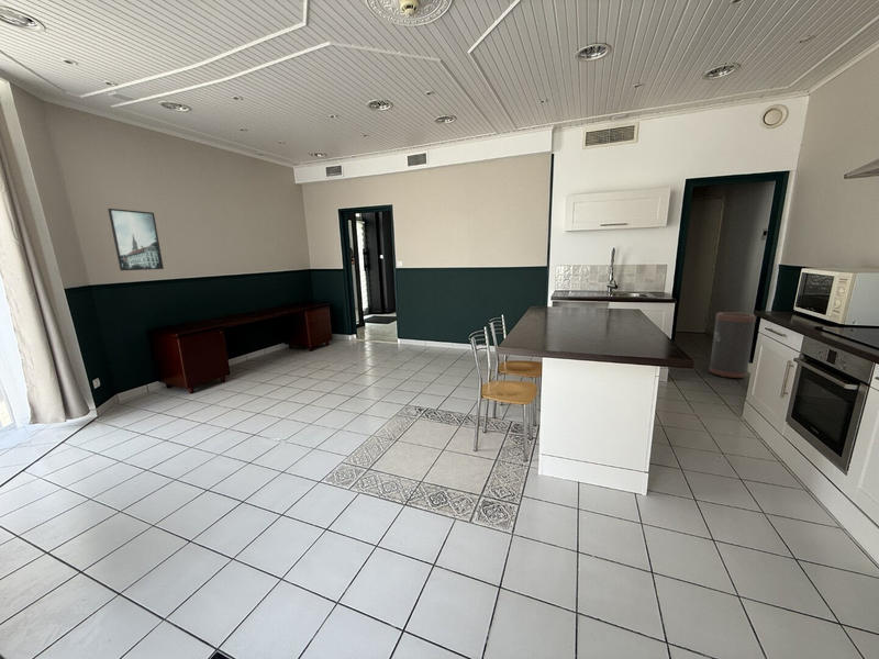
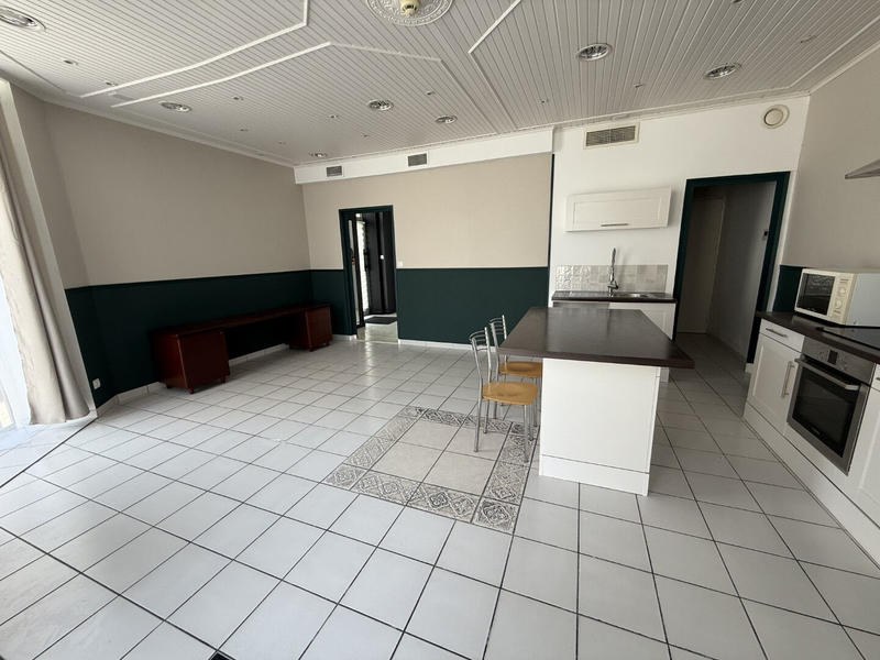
- trash can (731, 344)
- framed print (137, 241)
